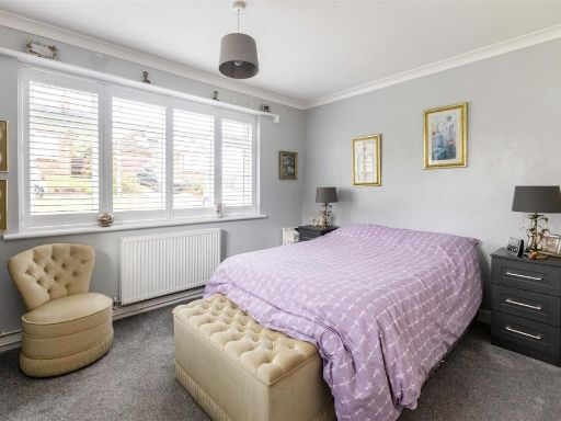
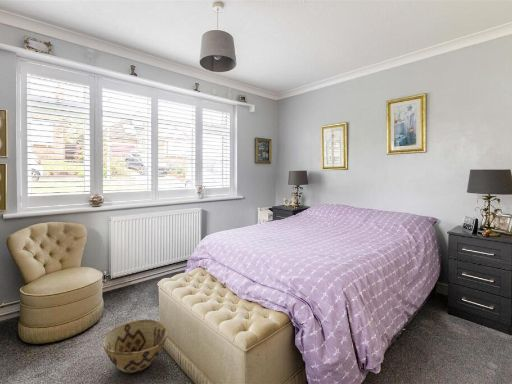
+ woven basket (136, 349)
